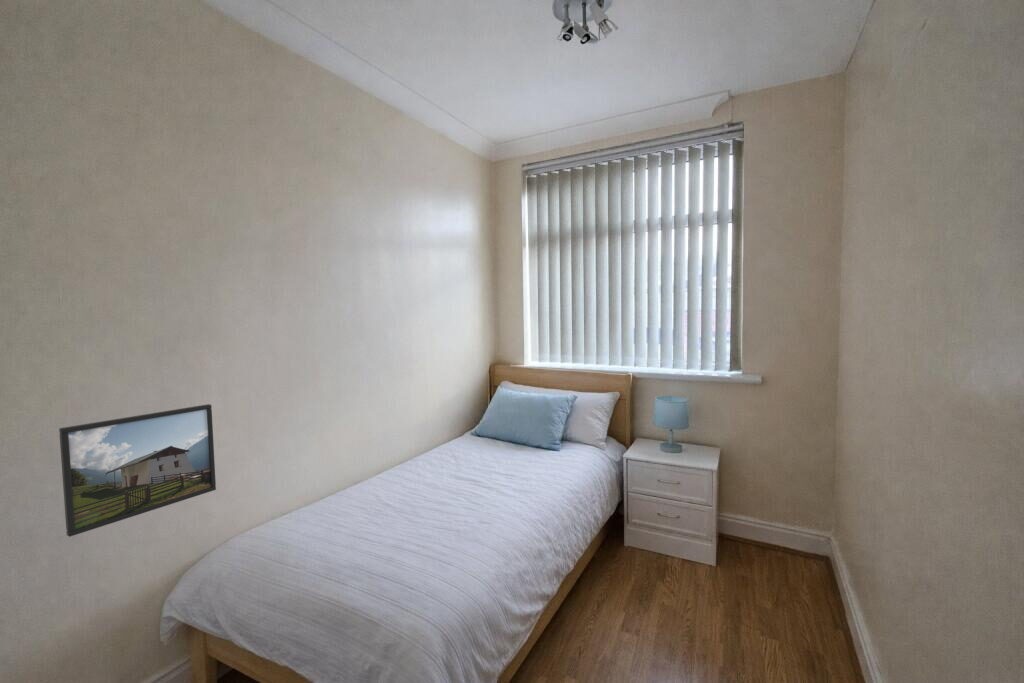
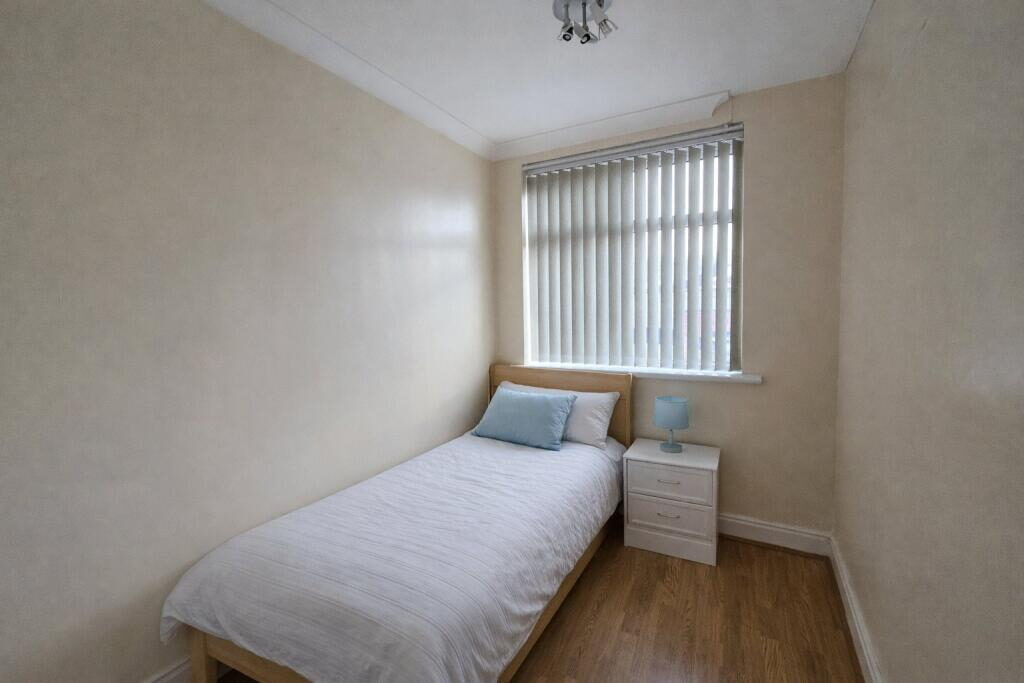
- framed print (147, 462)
